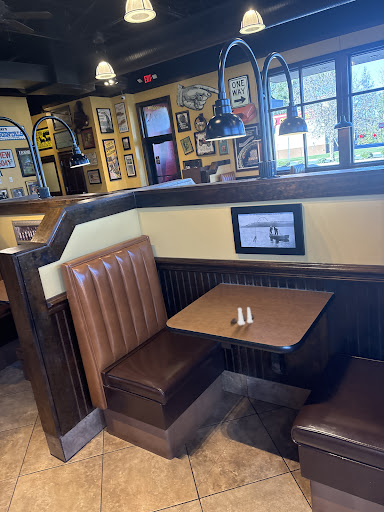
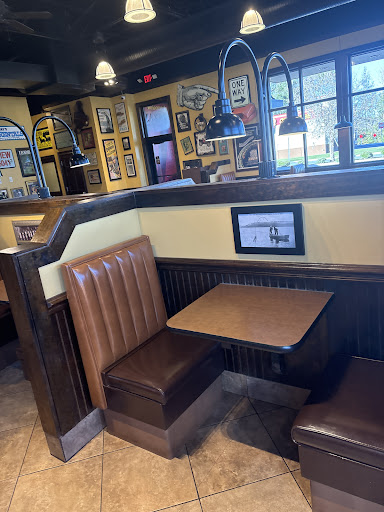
- salt and pepper shaker set (241, 313)
